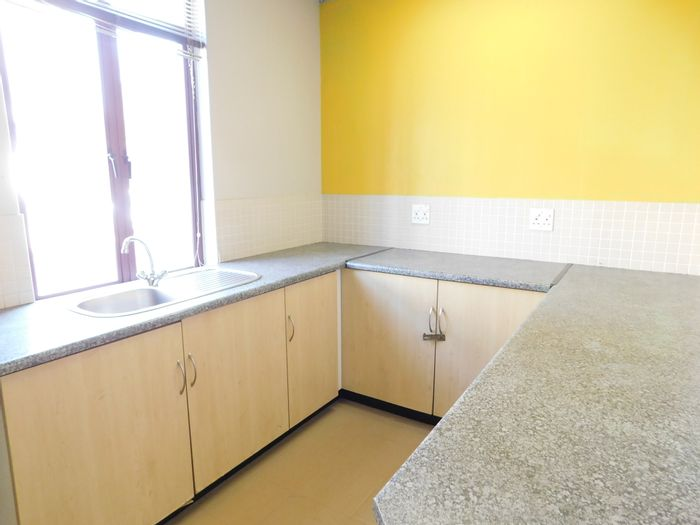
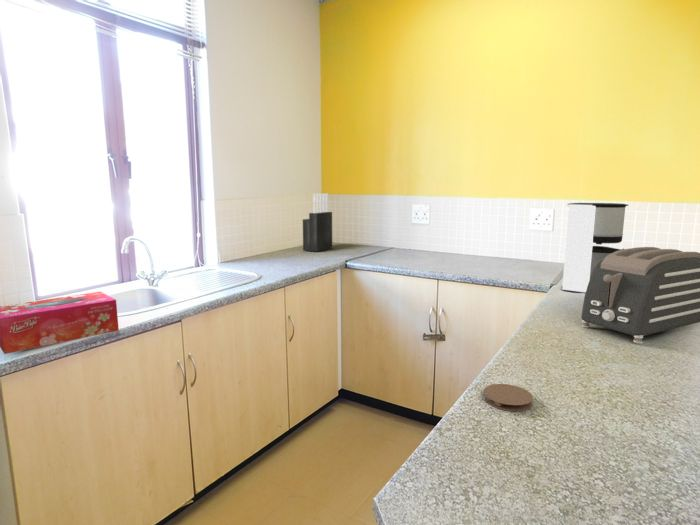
+ coffee maker (600, 247)
+ knife block (316, 221)
+ tissue box (57, 319)
+ coaster (507, 396)
+ toaster (649, 288)
